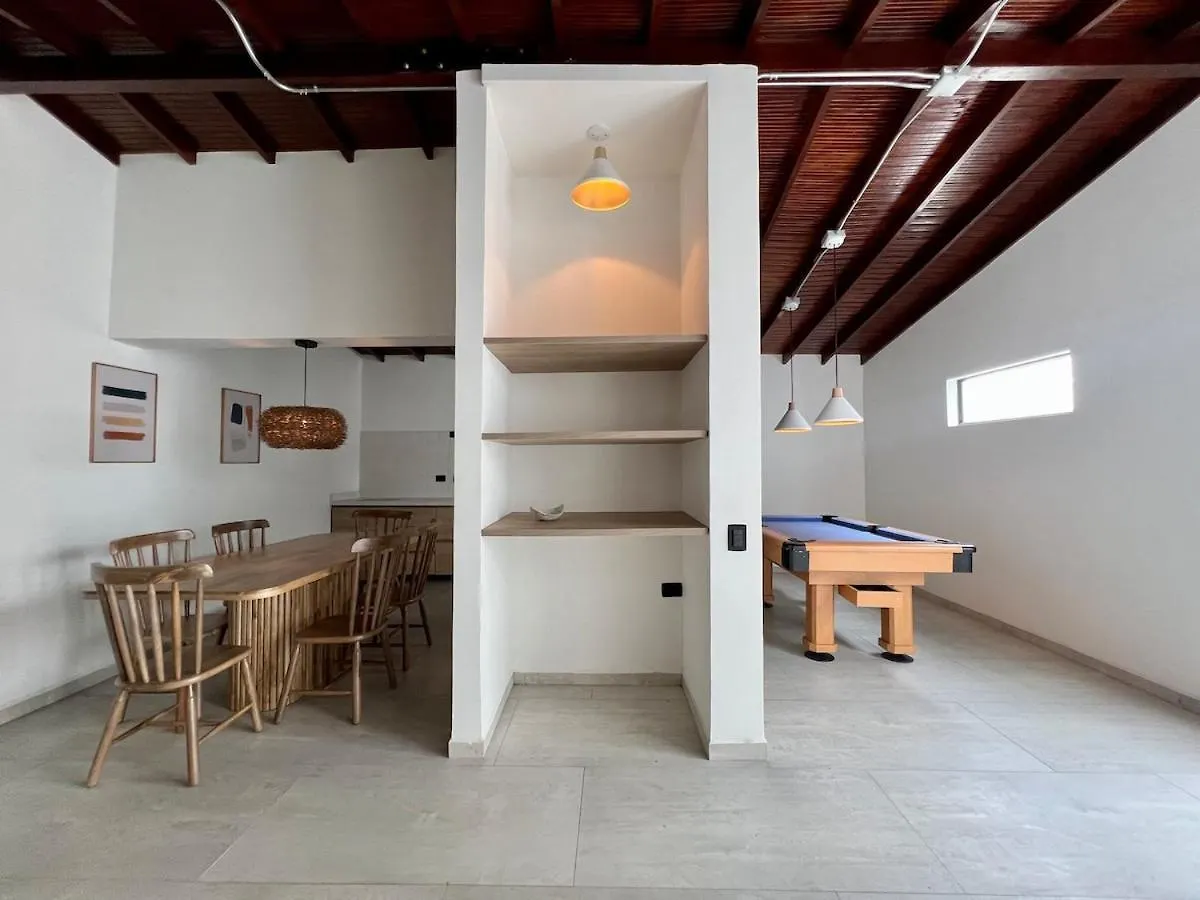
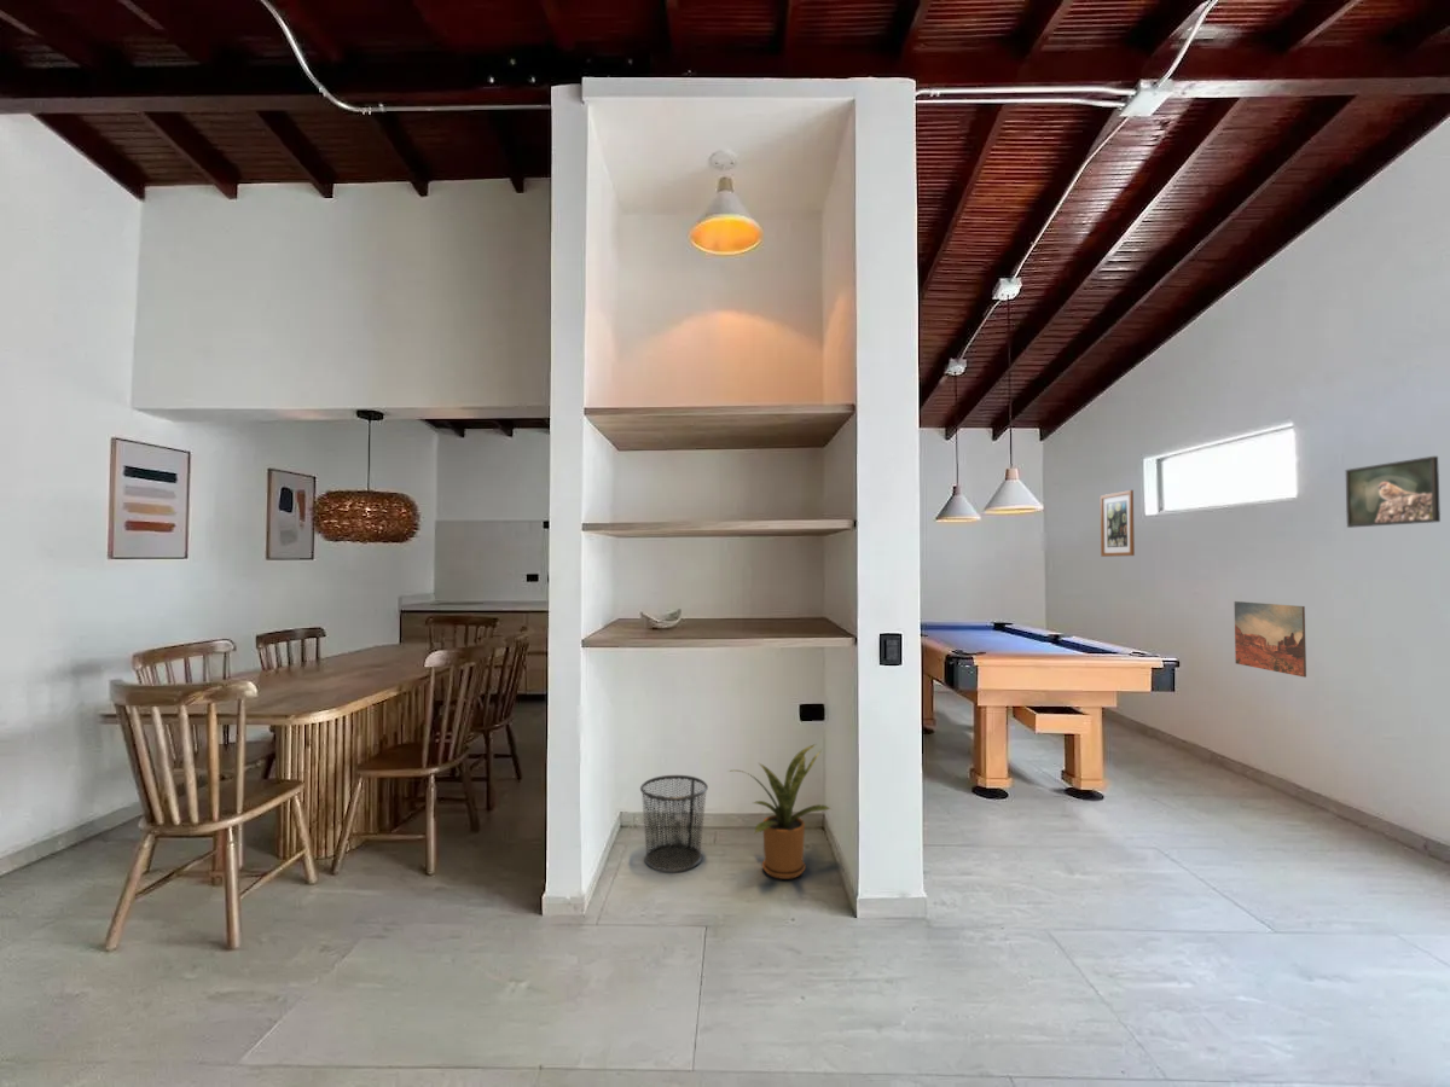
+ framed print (1388, 494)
+ house plant (781, 807)
+ wall art (1116, 524)
+ waste bin (674, 821)
+ wall art (1268, 636)
